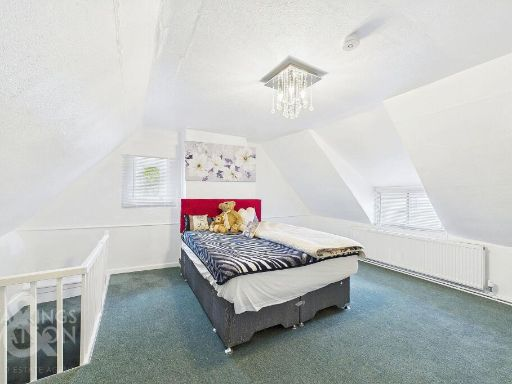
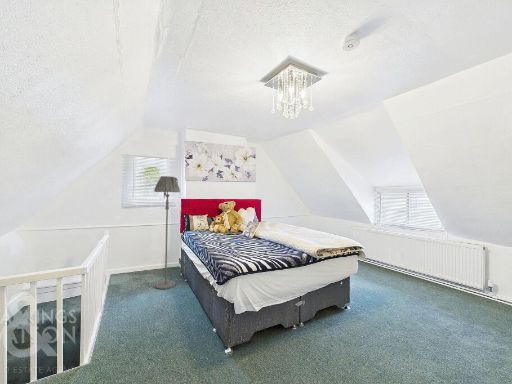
+ floor lamp (166, 230)
